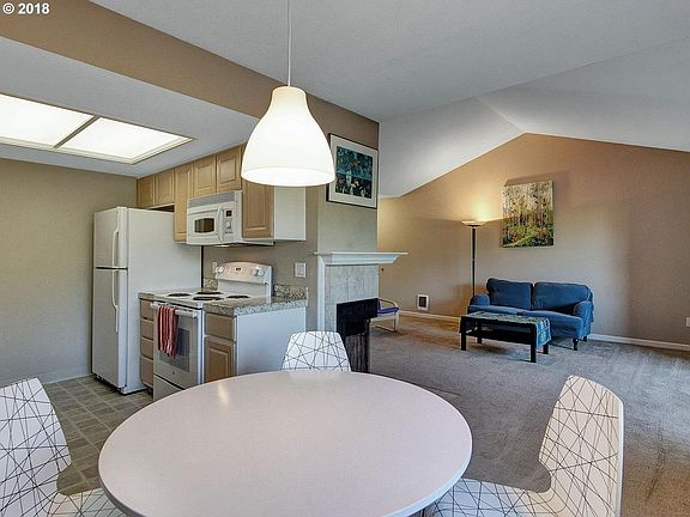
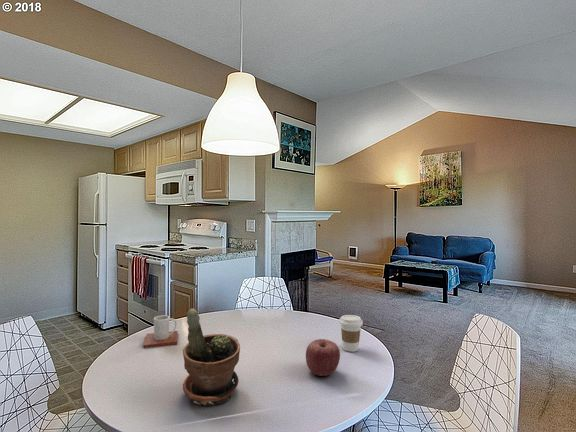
+ coffee cup (350, 332)
+ apple (322, 357)
+ mug (161, 328)
+ potted plant (211, 349)
